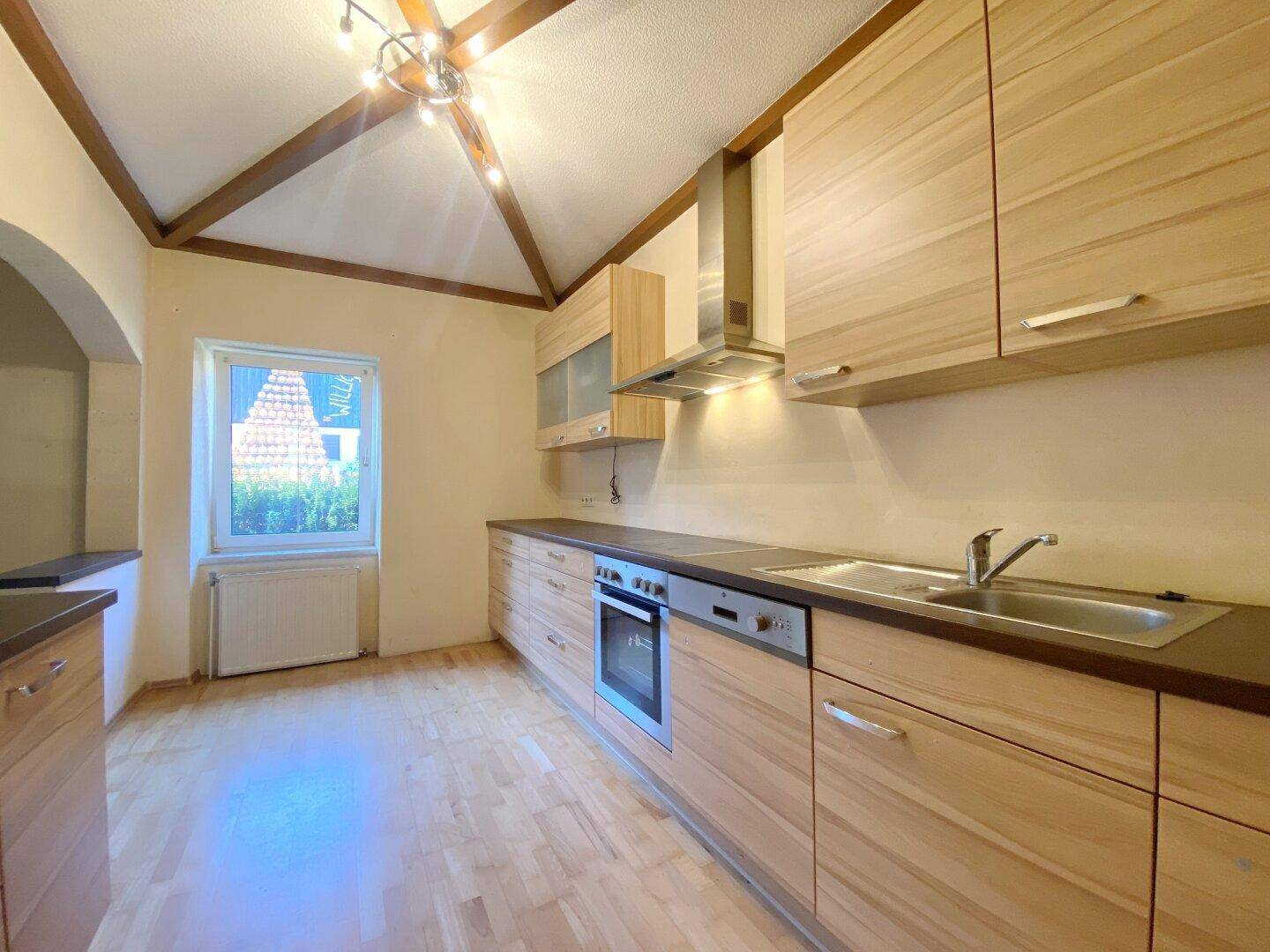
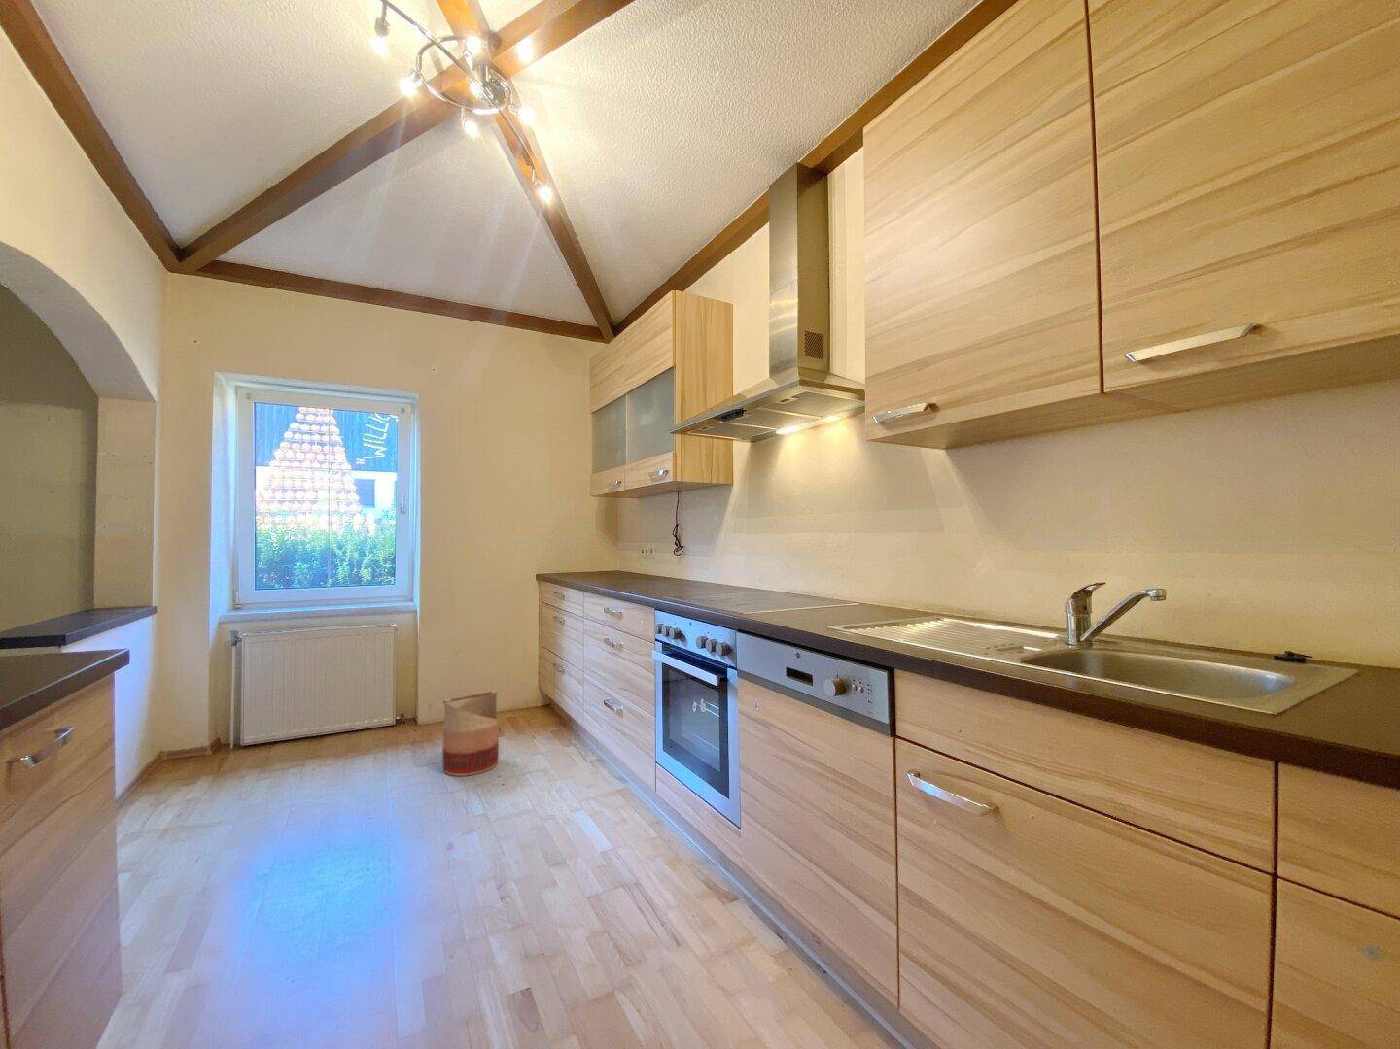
+ basket (471, 729)
